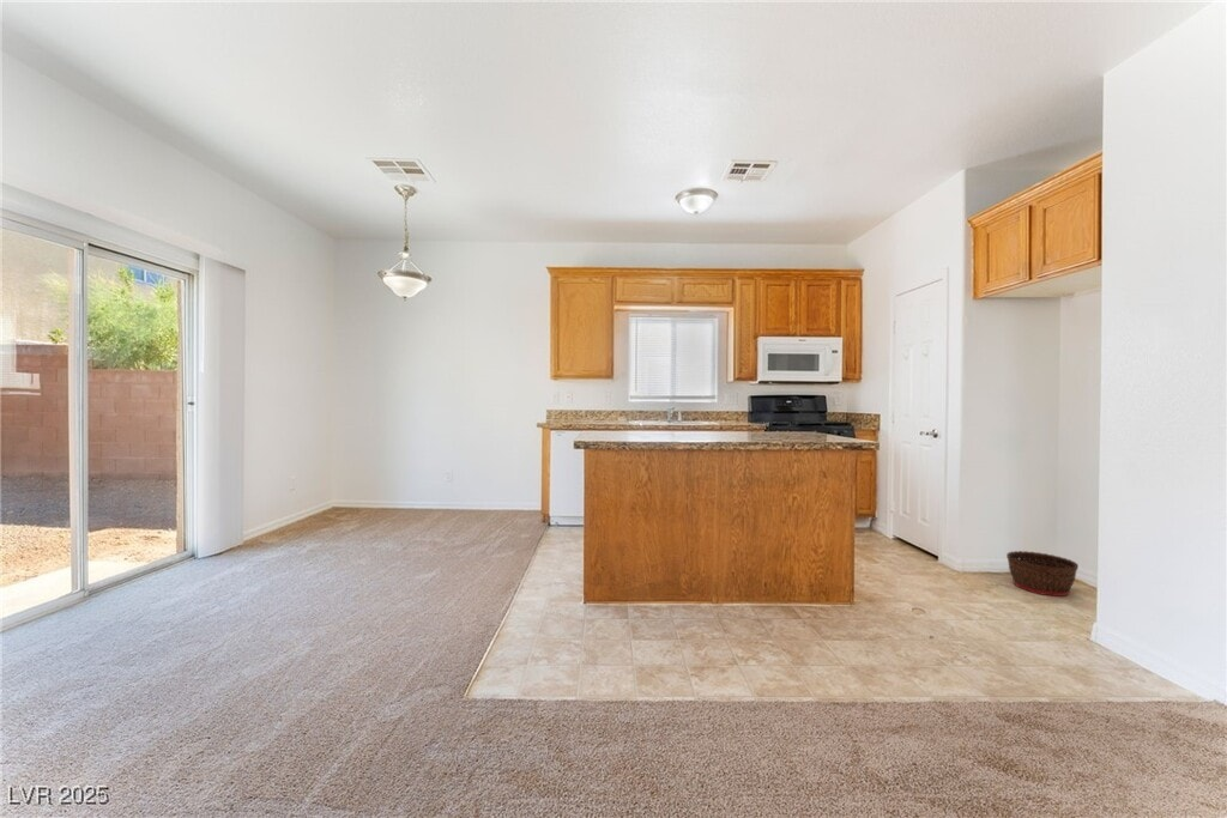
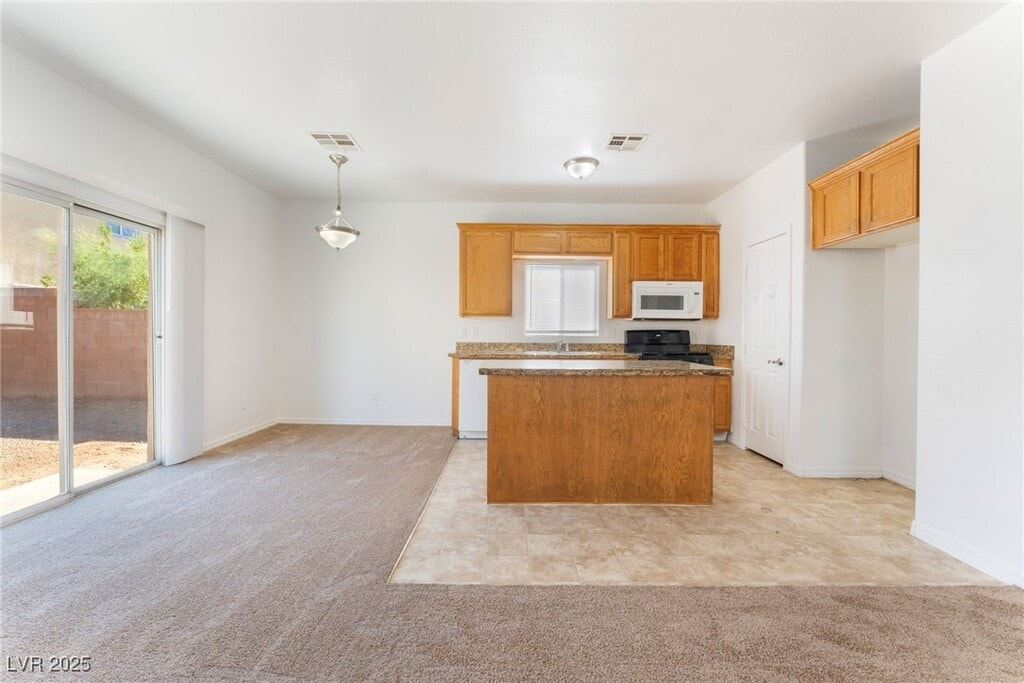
- basket (1040, 572)
